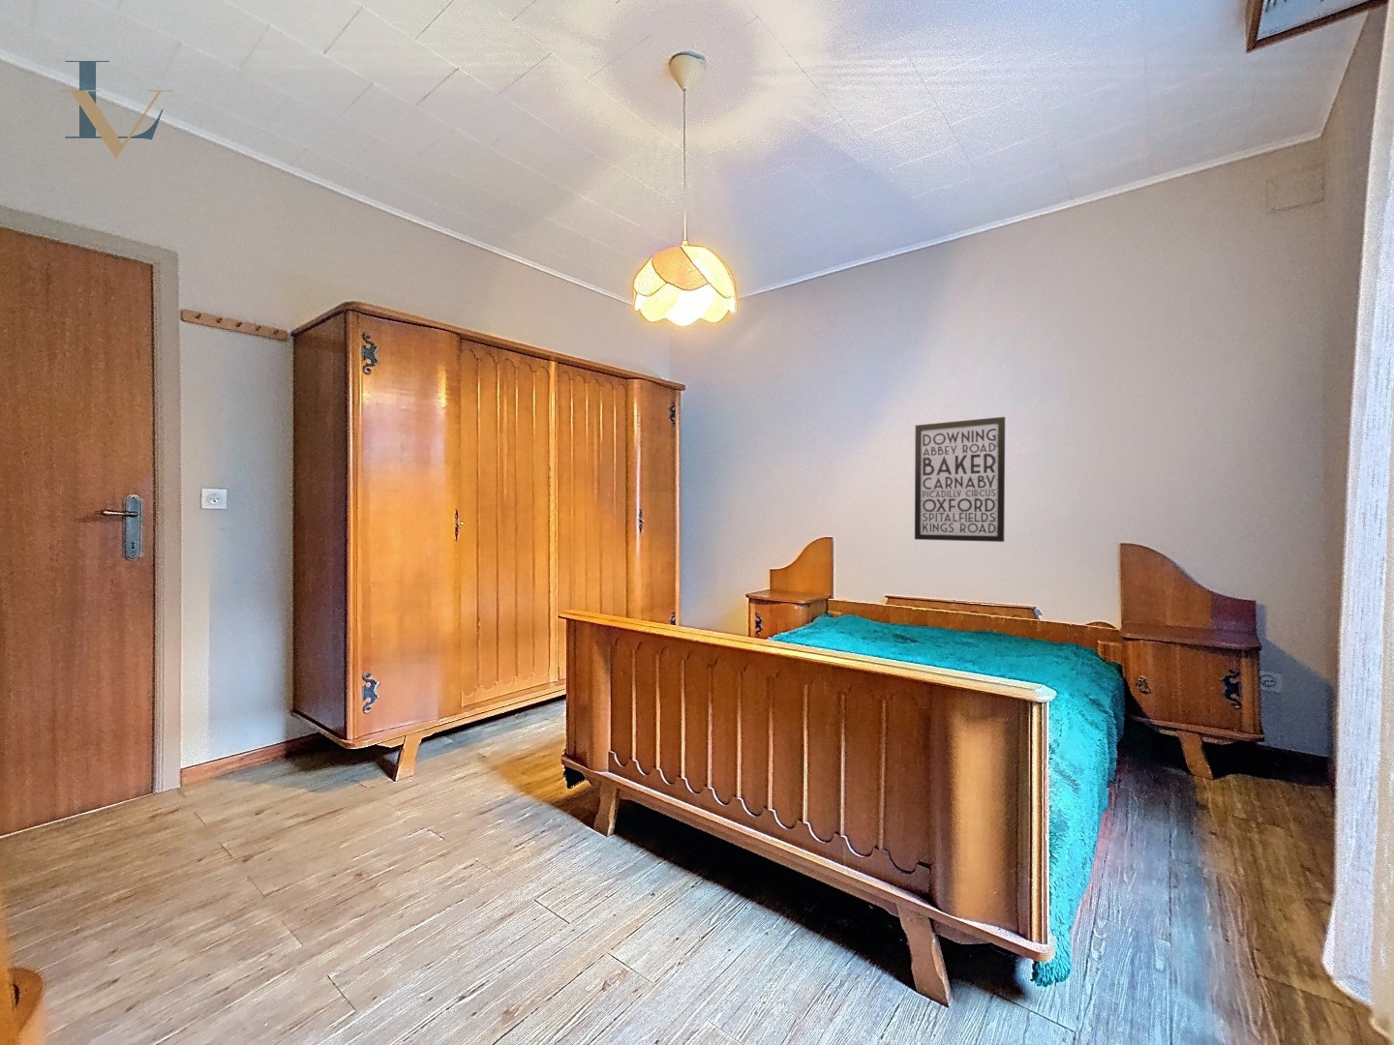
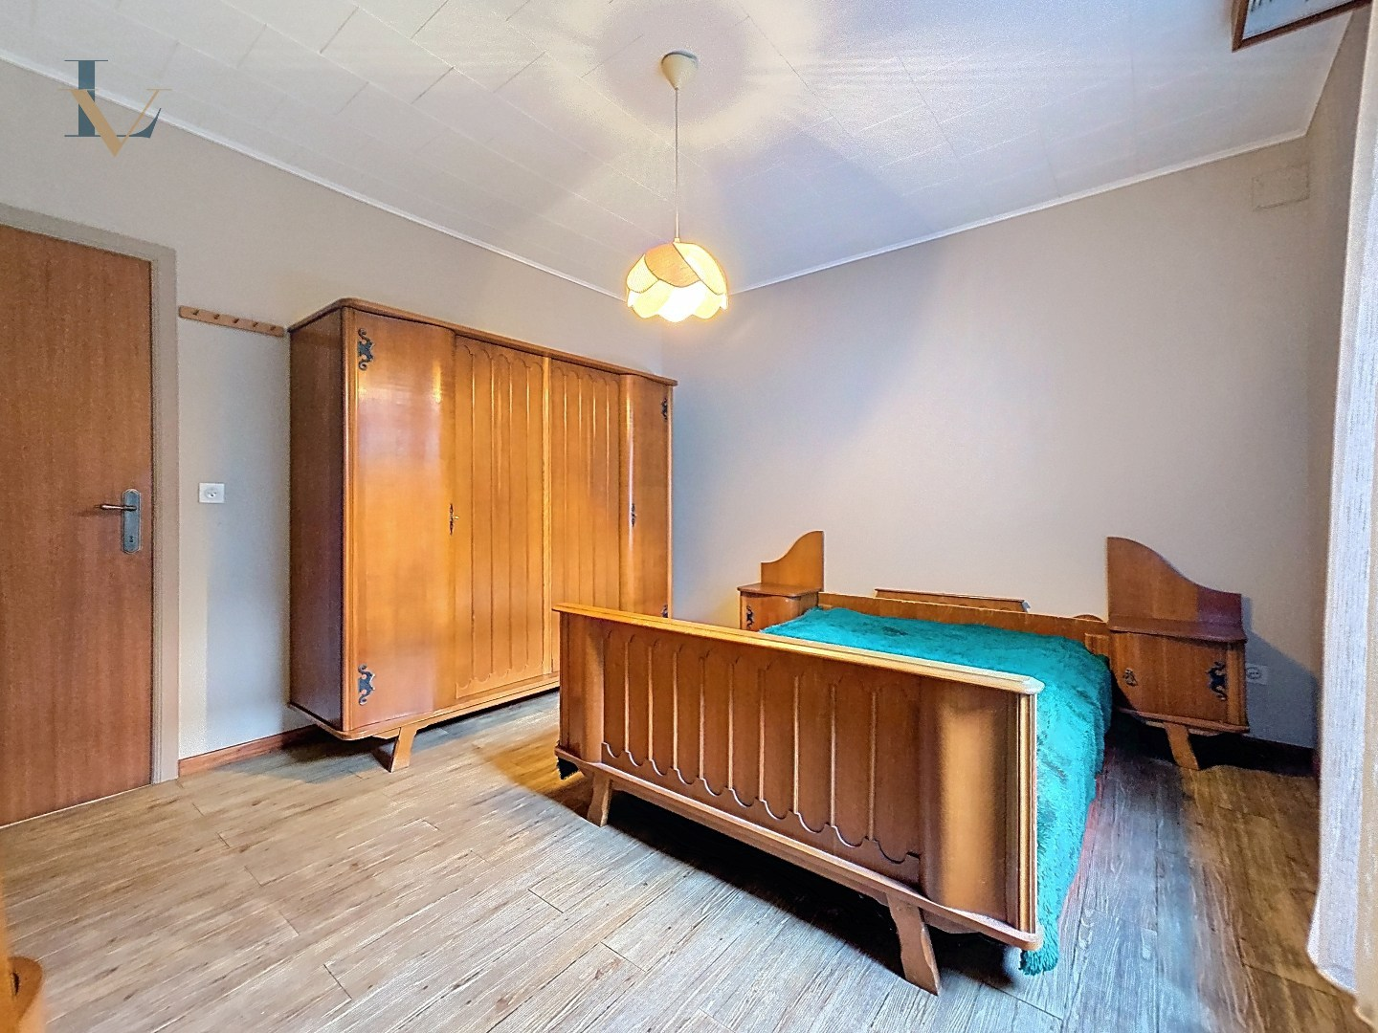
- wall art (957, 481)
